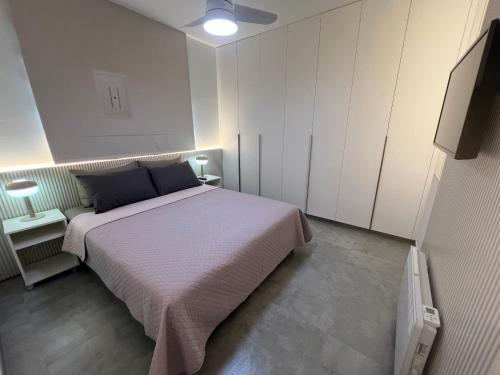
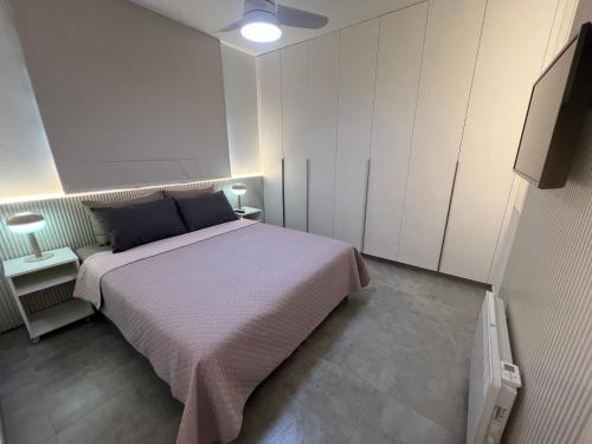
- wall art (114, 96)
